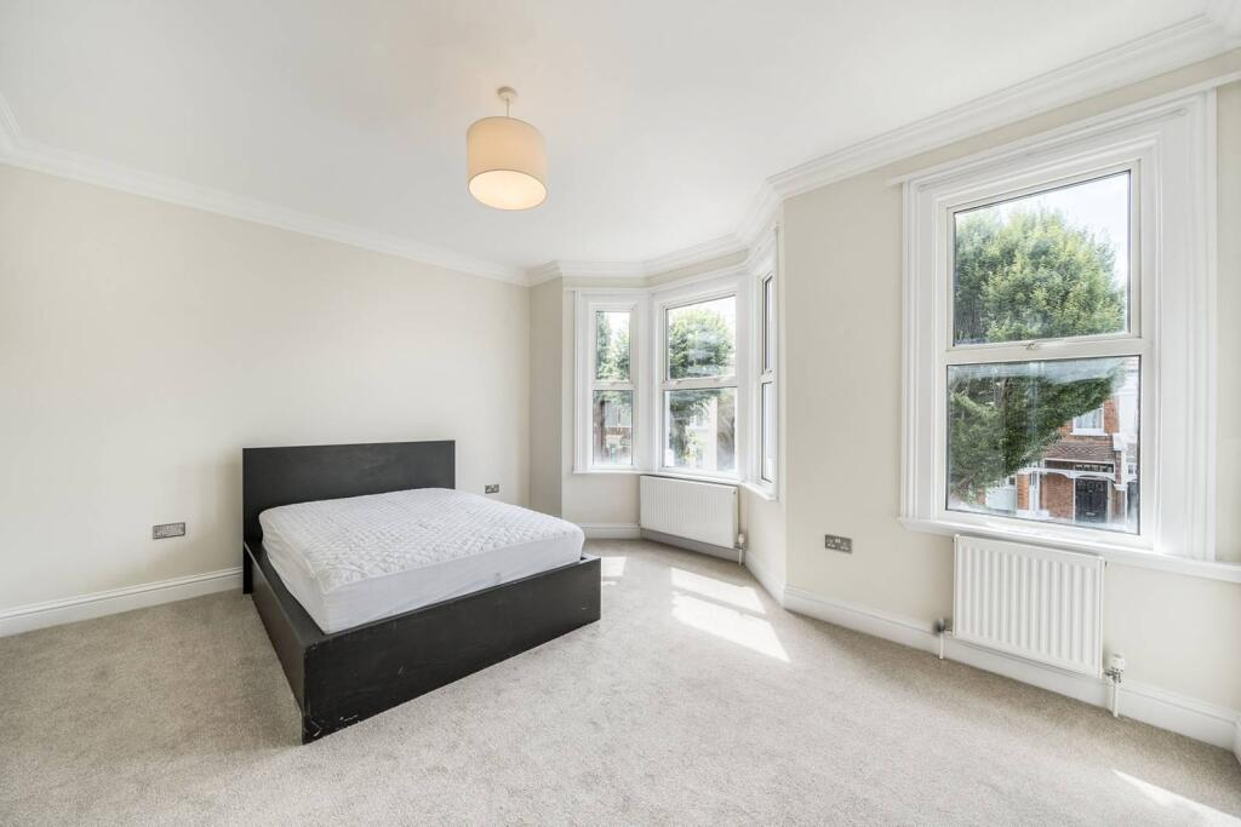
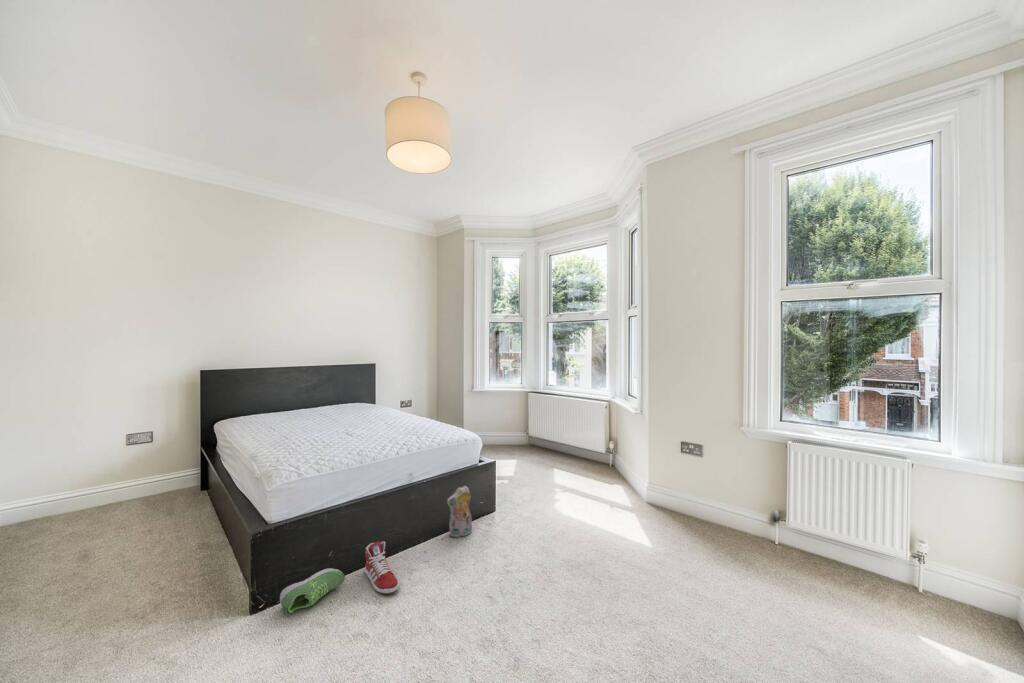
+ plush toy (460, 510)
+ shoe (315, 589)
+ sneaker (380, 564)
